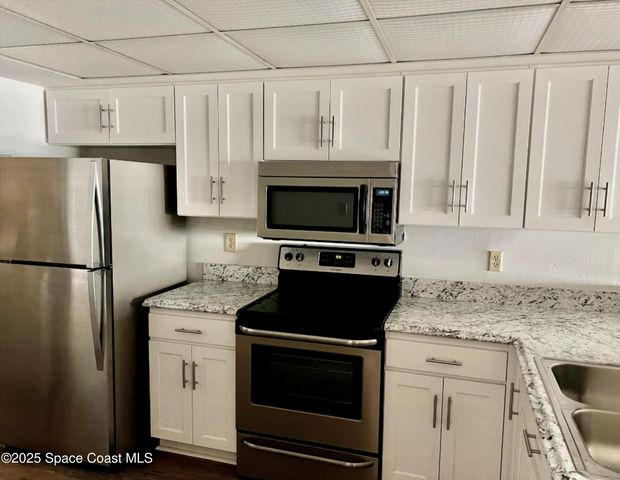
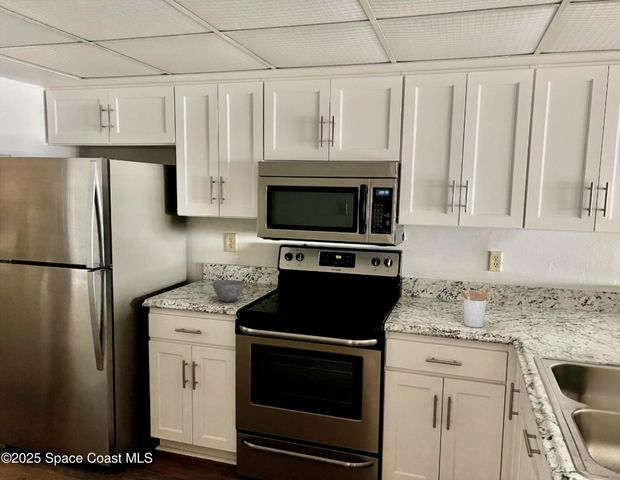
+ bowl (228, 291)
+ utensil holder (475, 306)
